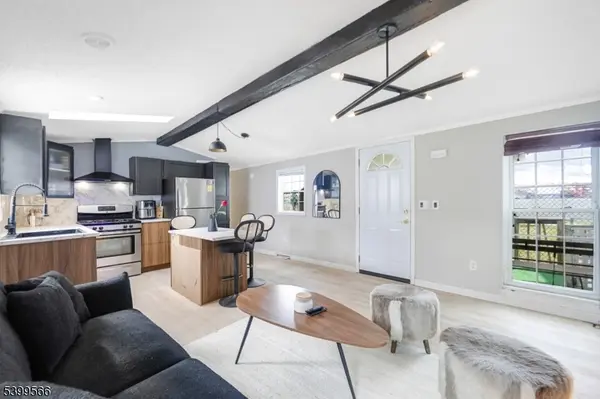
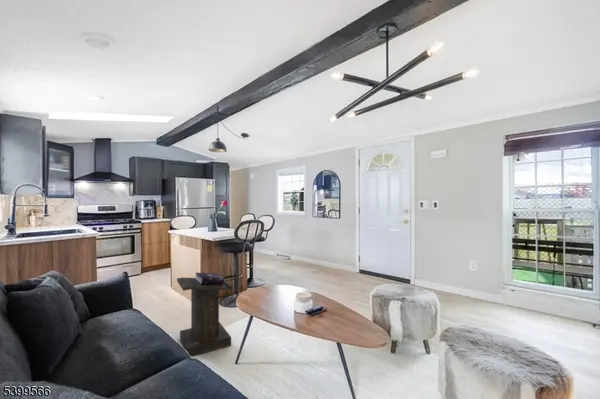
+ lectern (204, 308)
